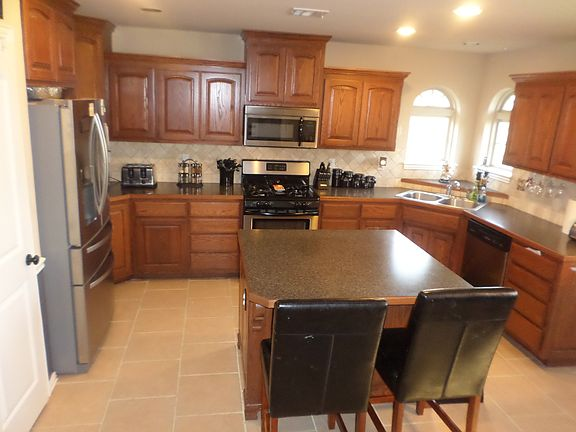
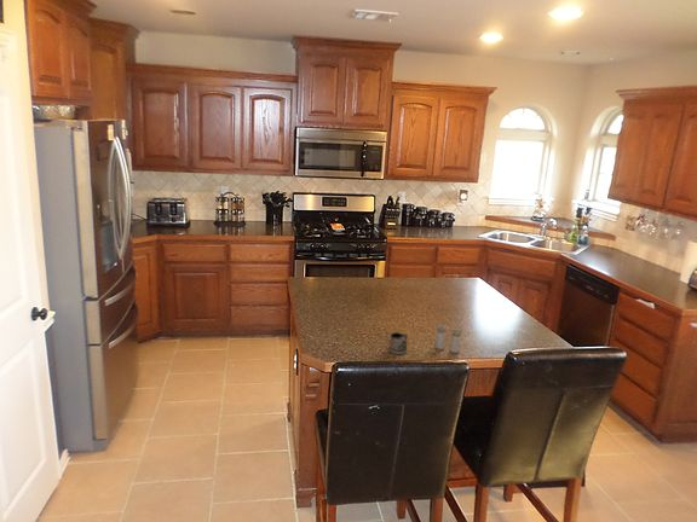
+ tea glass holder (396, 340)
+ salt and pepper shaker (444, 338)
